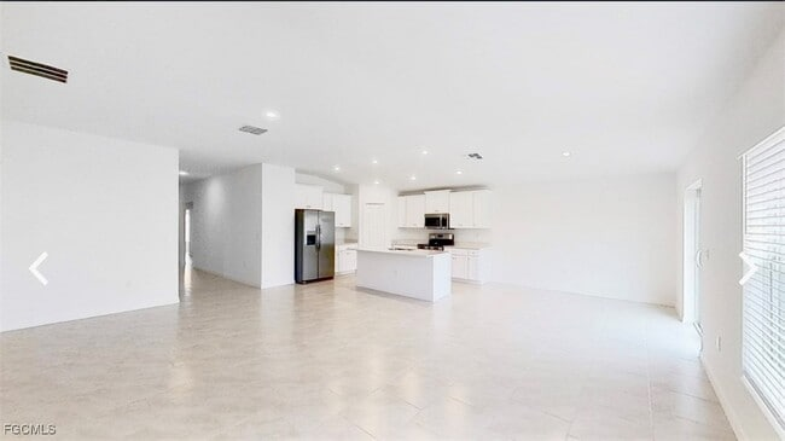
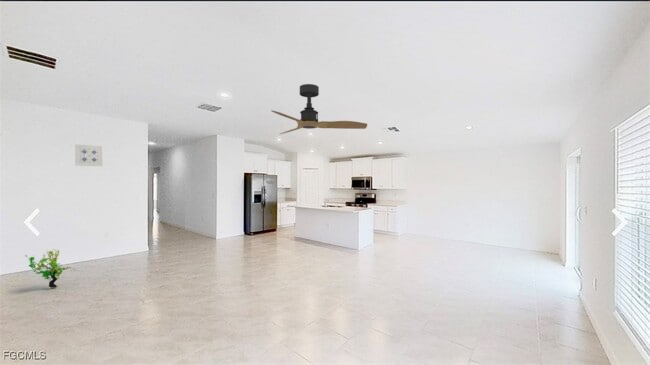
+ wall art (89, 155)
+ ceiling fan (316, 111)
+ decorative plant (52, 267)
